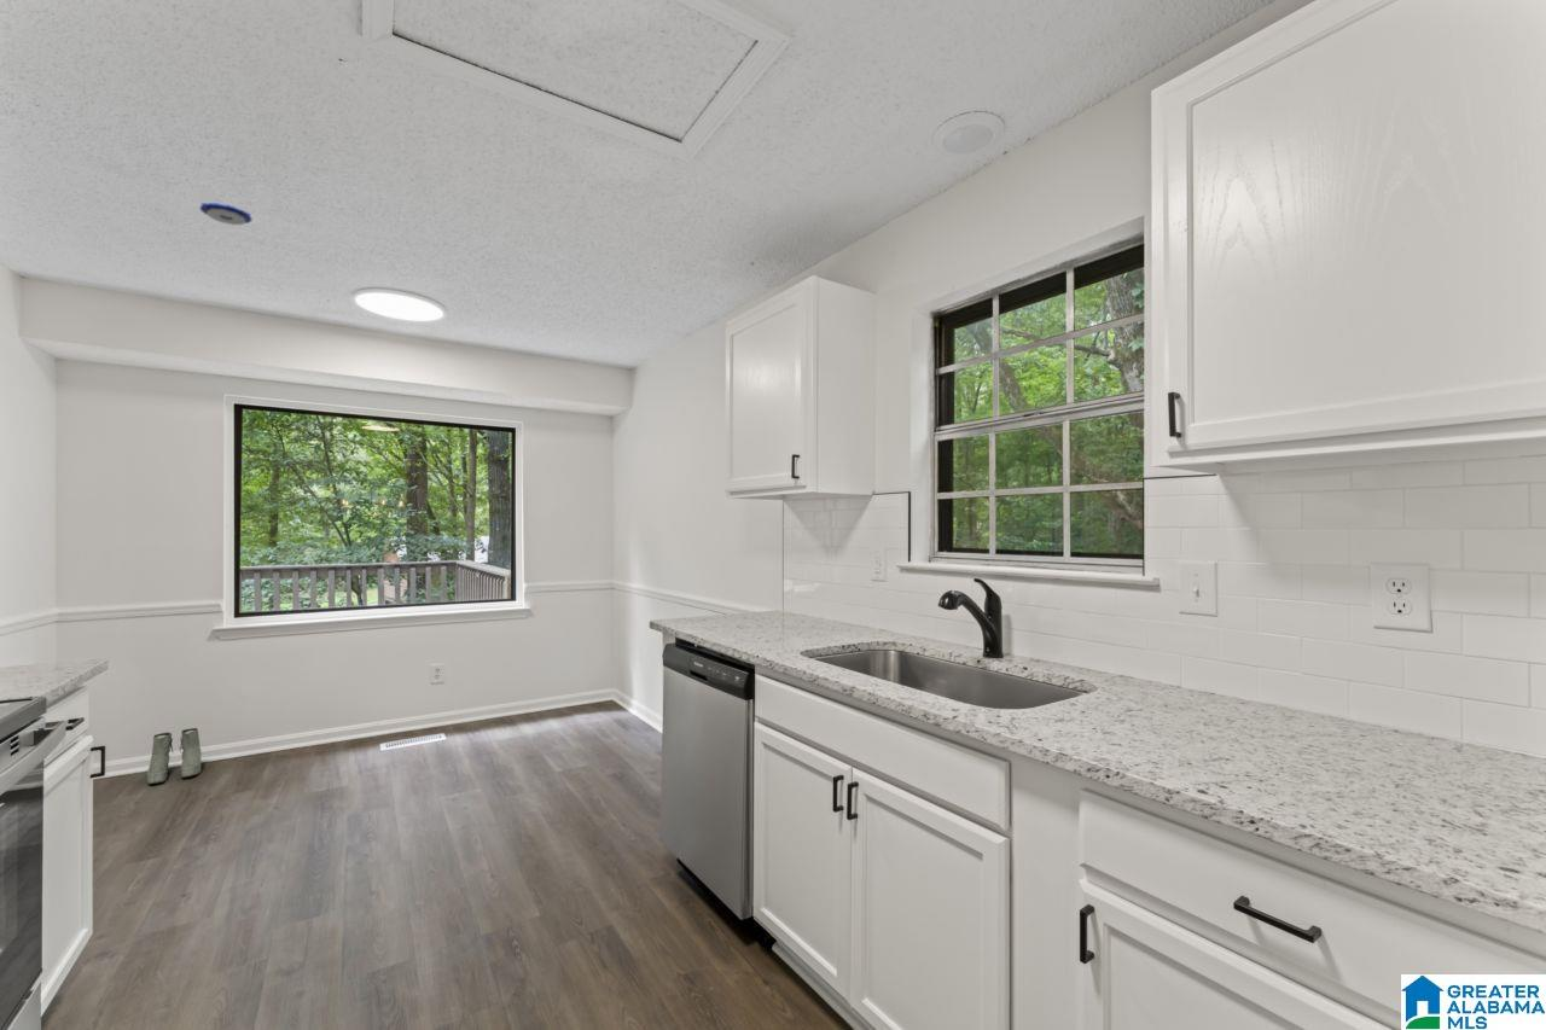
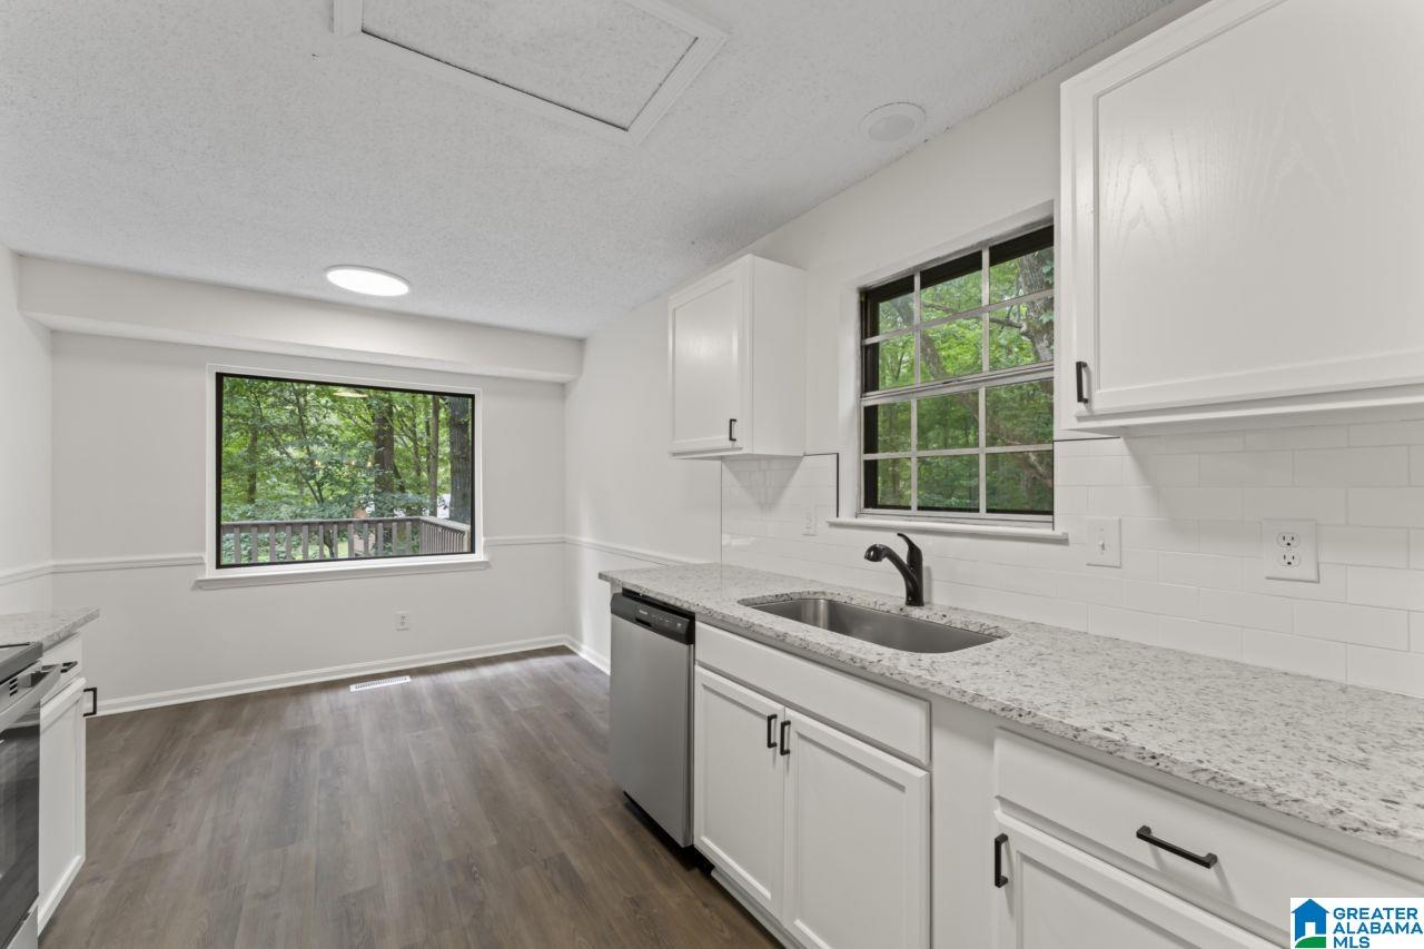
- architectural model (226, 211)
- boots (173, 752)
